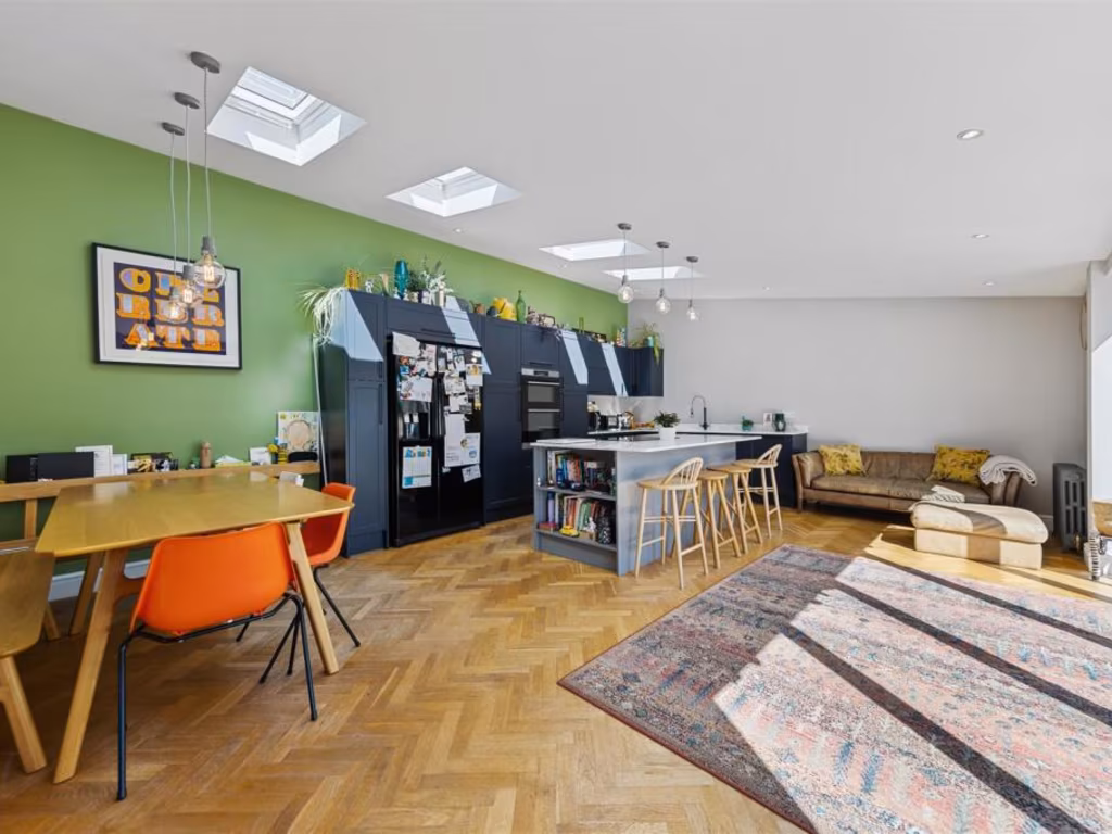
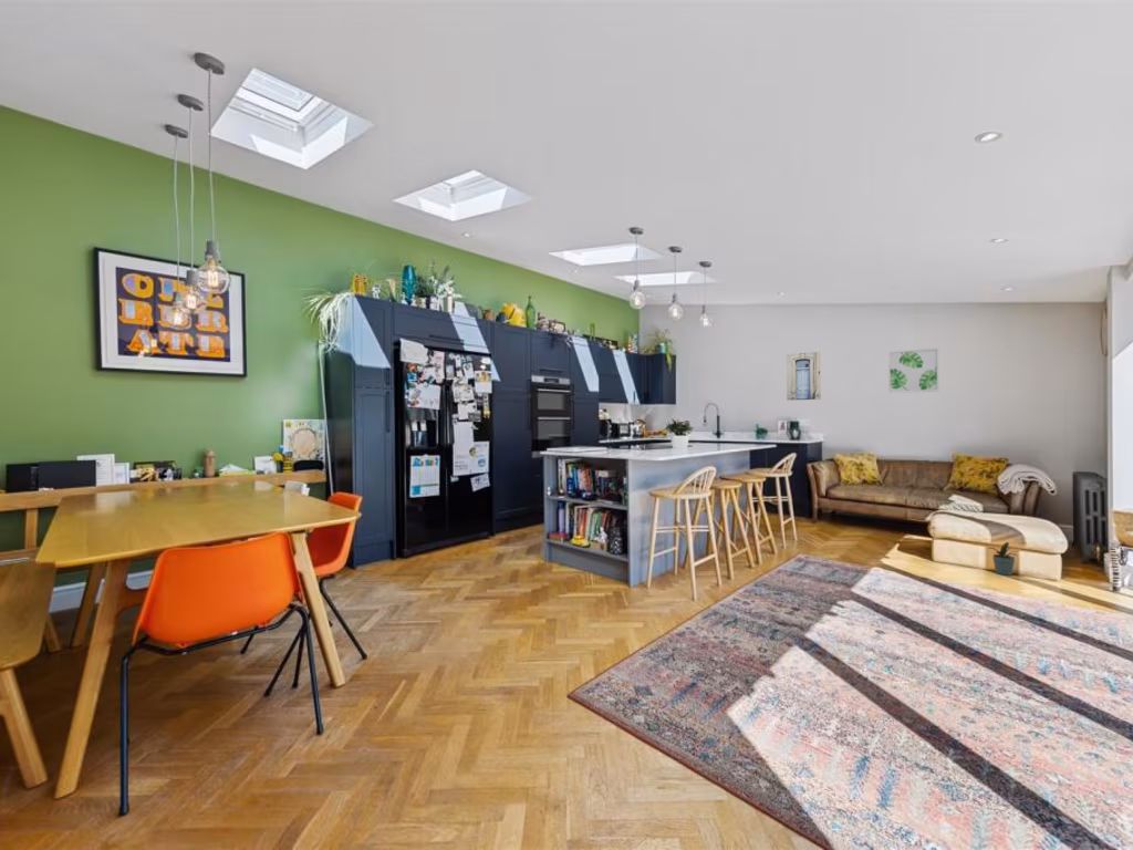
+ wall art (803, 376)
+ wall art (913, 371)
+ potted plant (1002, 557)
